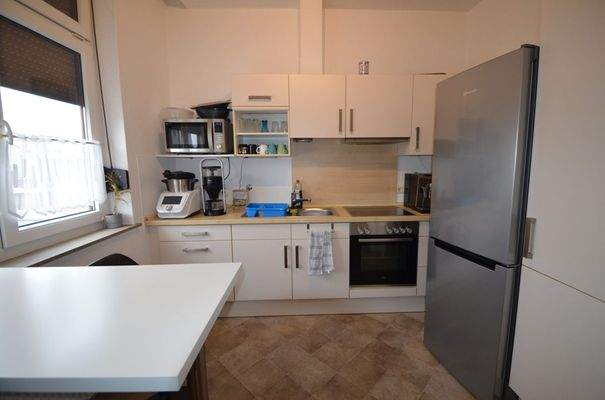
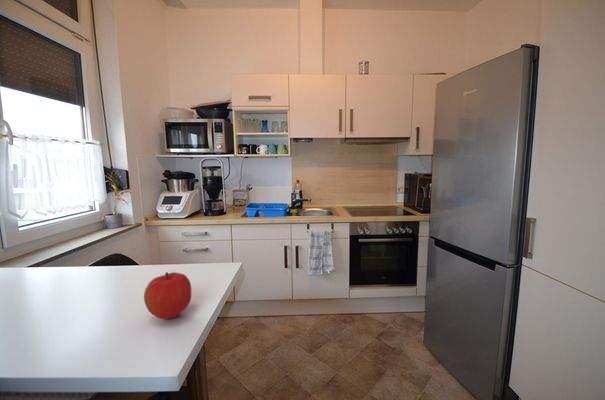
+ fruit (168, 294)
